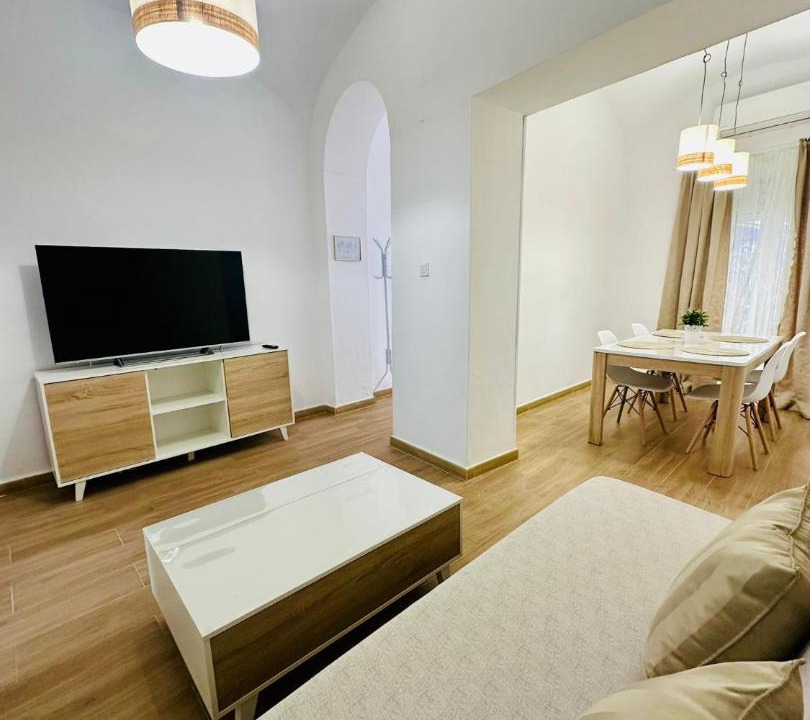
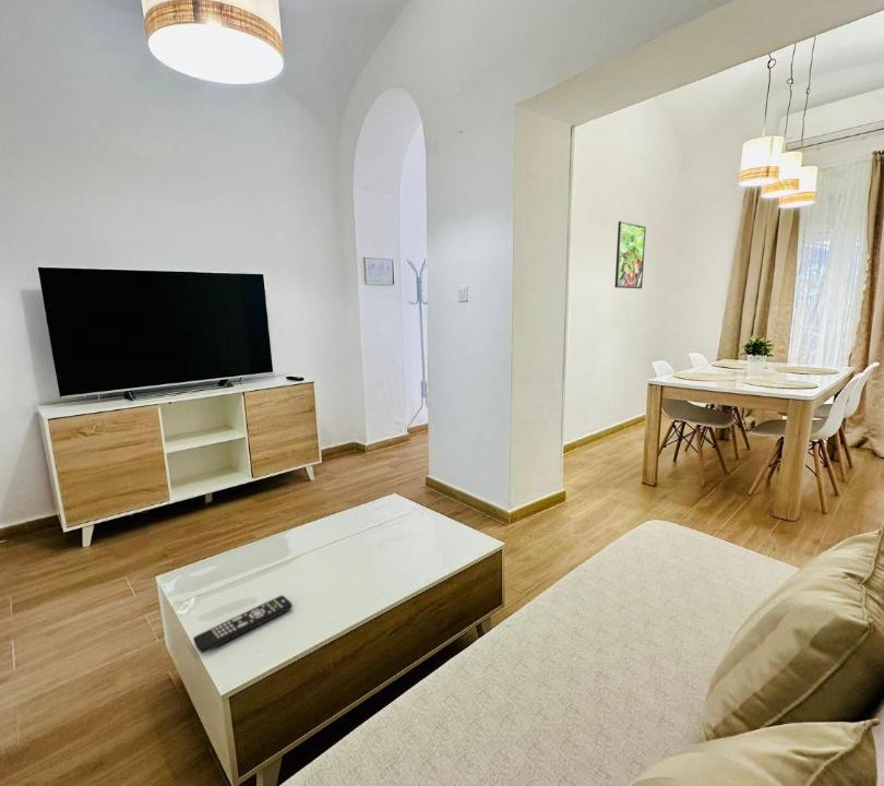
+ remote control (246, 622)
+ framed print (630, 255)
